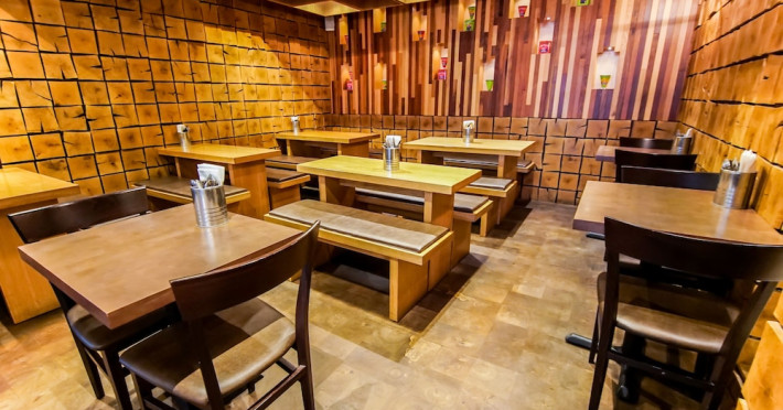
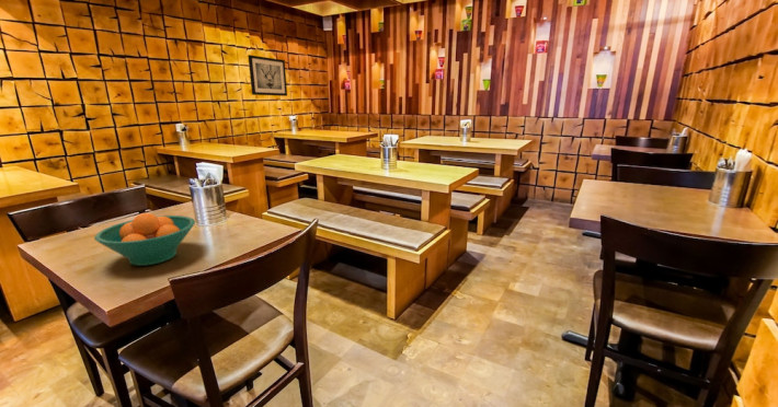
+ fruit bowl (149, 235)
+ wall art (268, 77)
